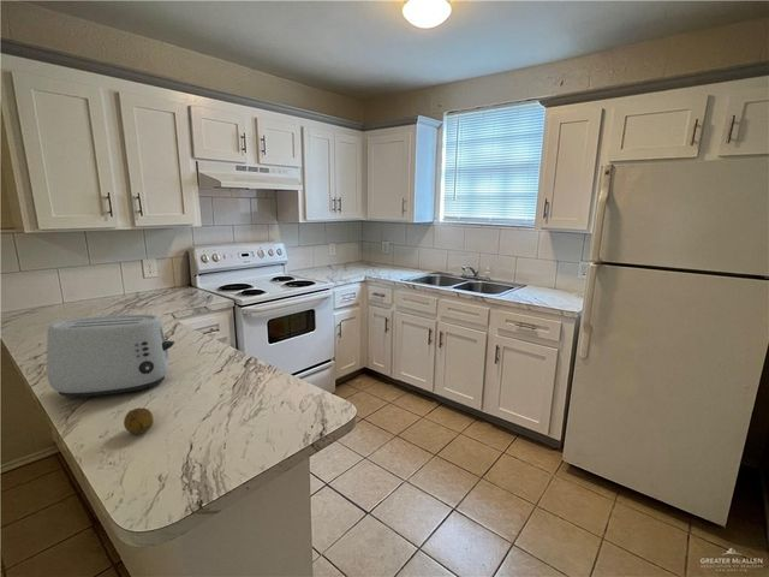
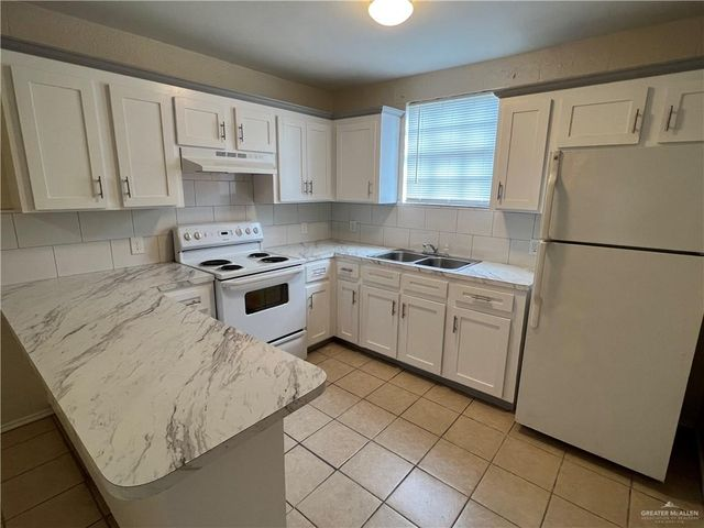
- toaster (112, 355)
- fruit (138, 421)
